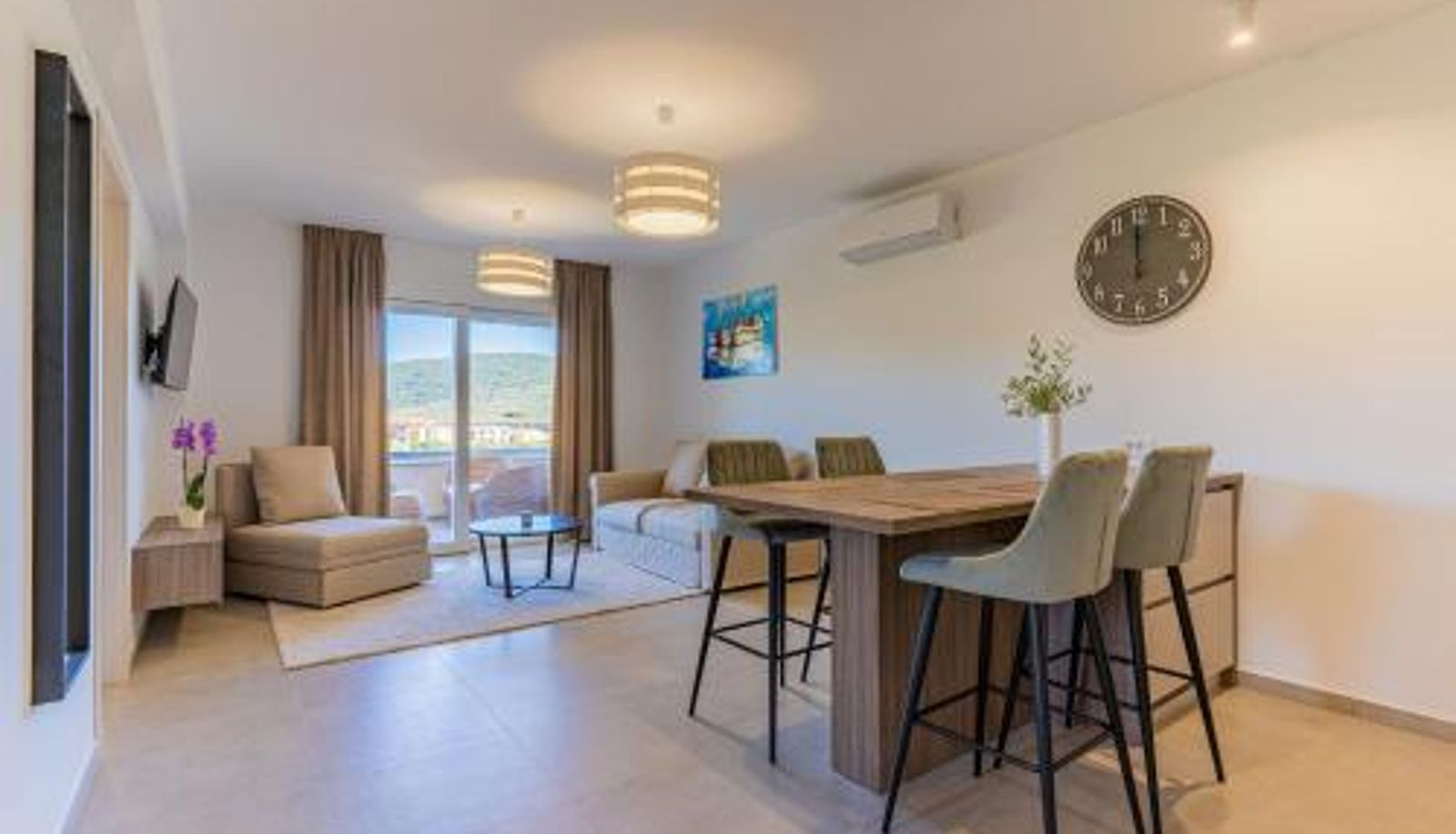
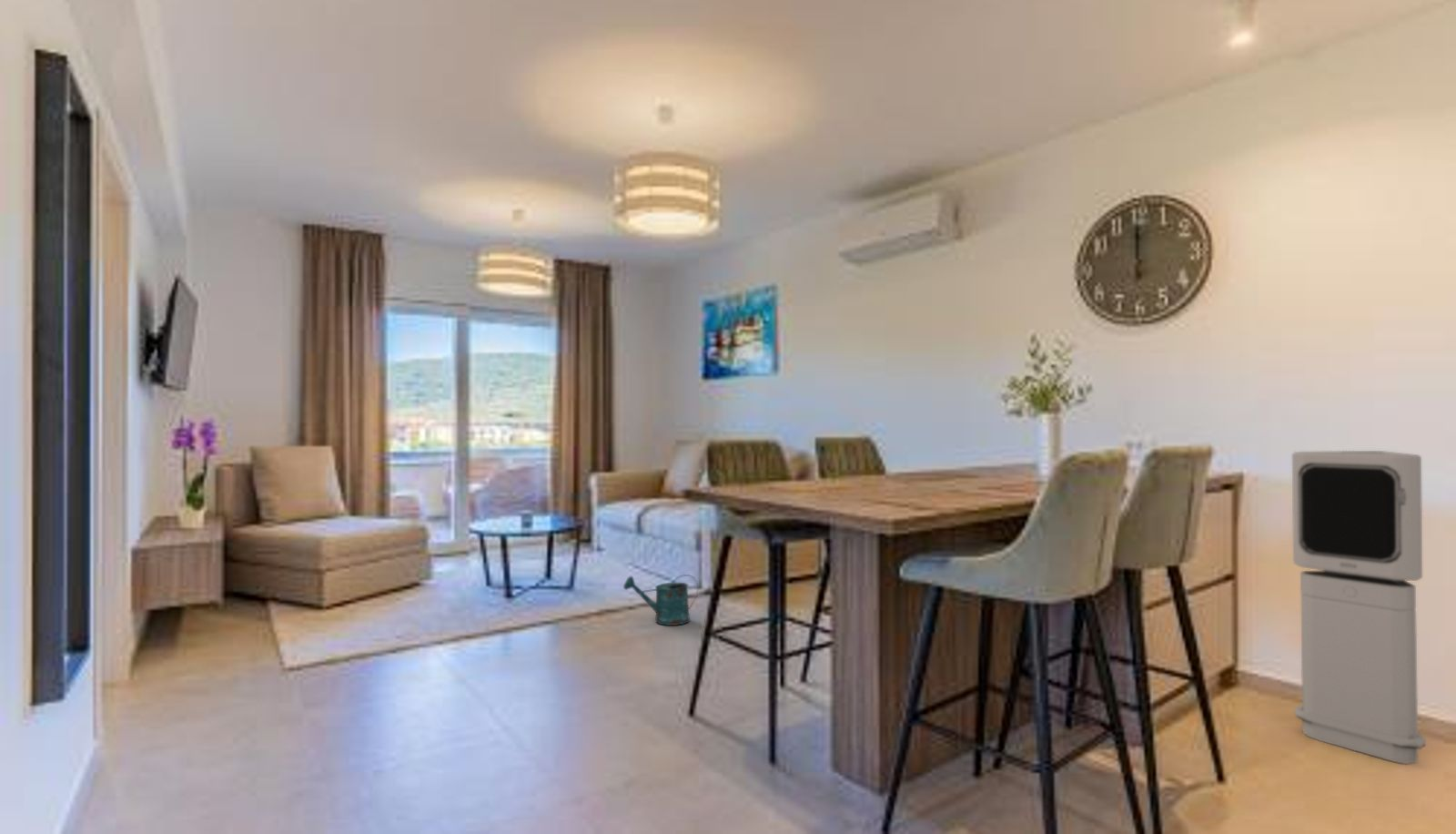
+ air purifier (1366, 595)
+ watering can (661, 598)
